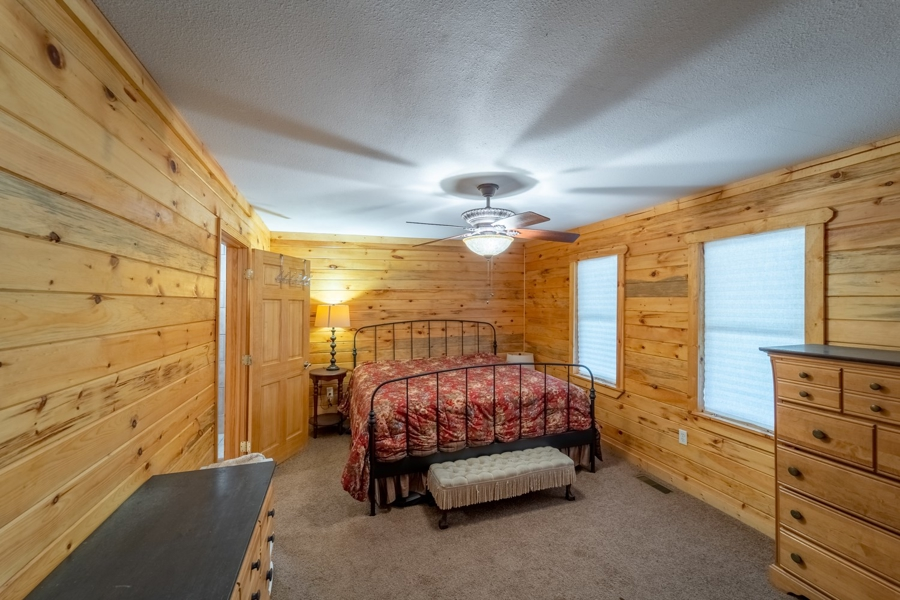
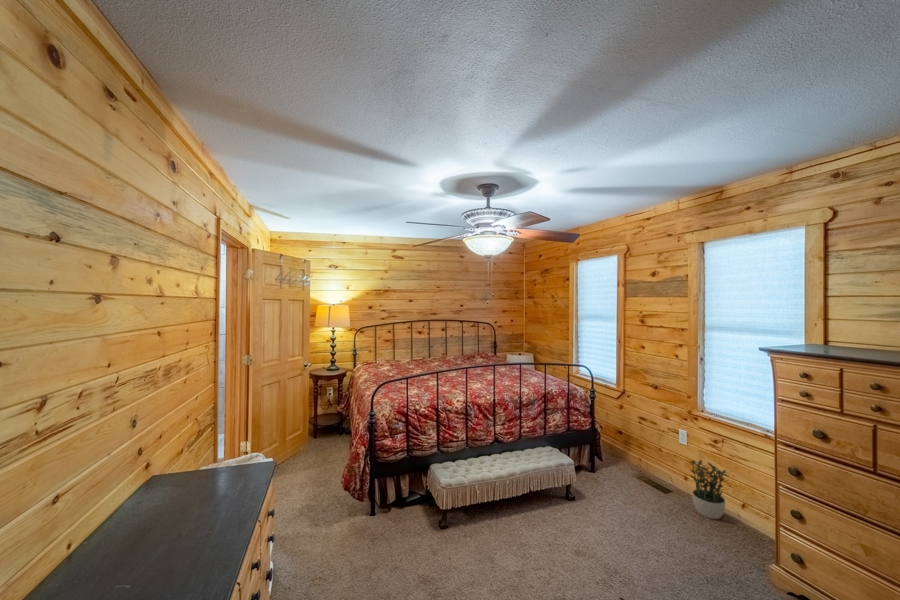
+ potted plant (707, 486)
